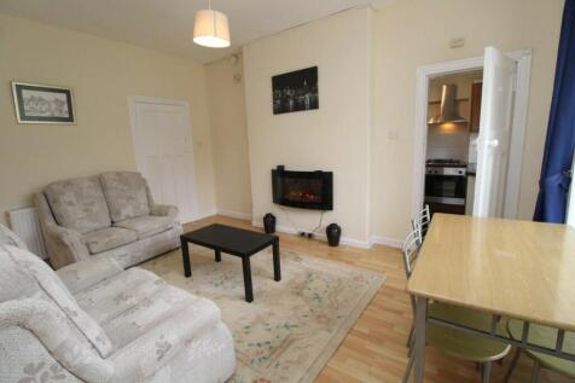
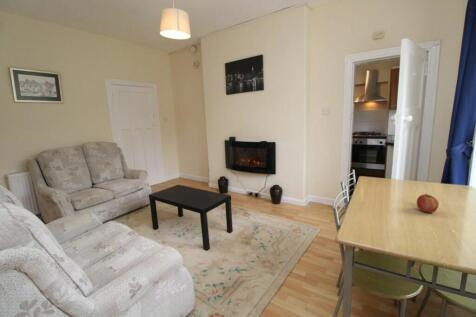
+ fruit (427, 202)
